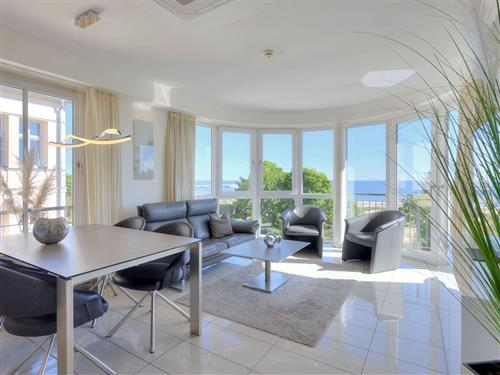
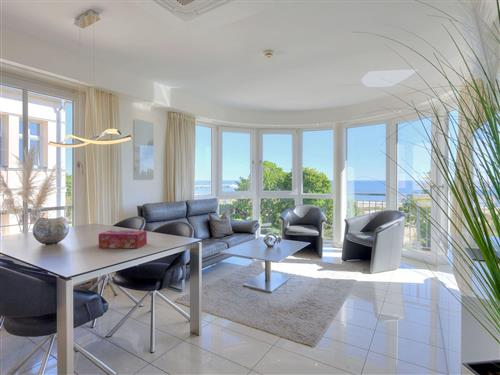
+ tissue box (123, 238)
